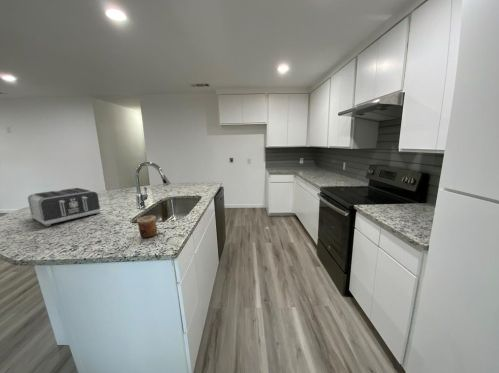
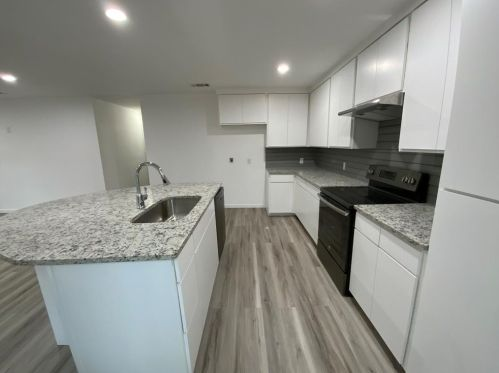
- cup (147, 226)
- toaster (66, 204)
